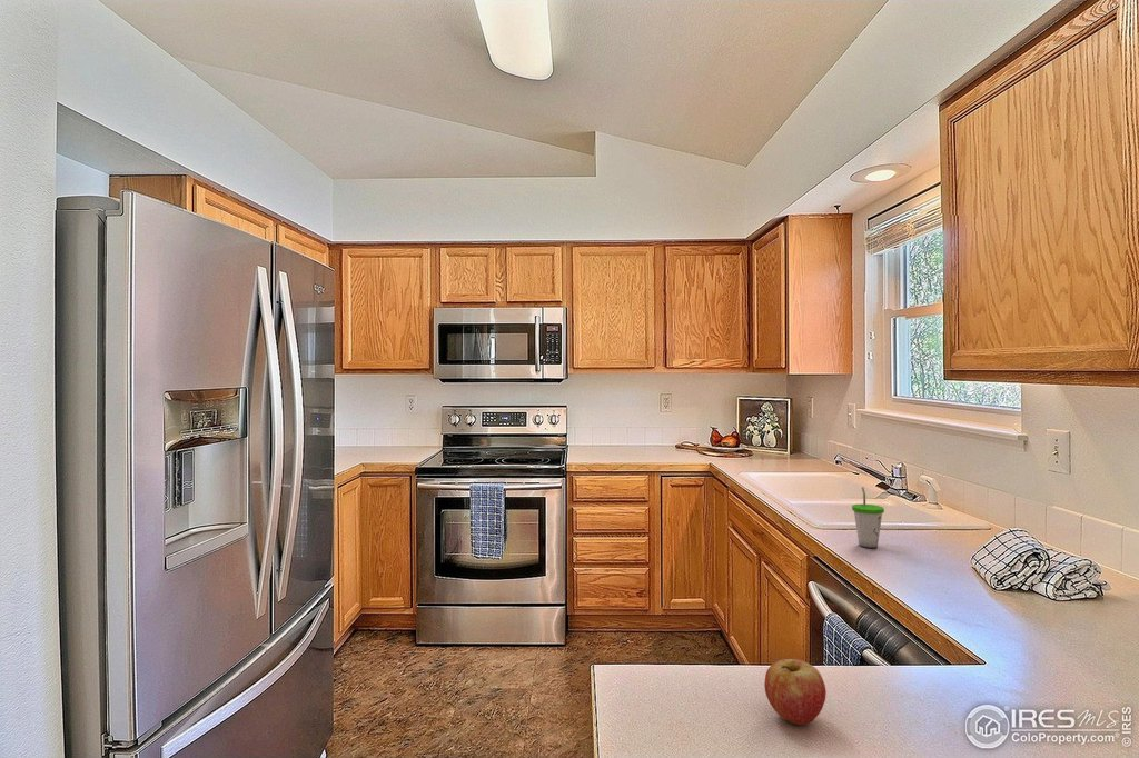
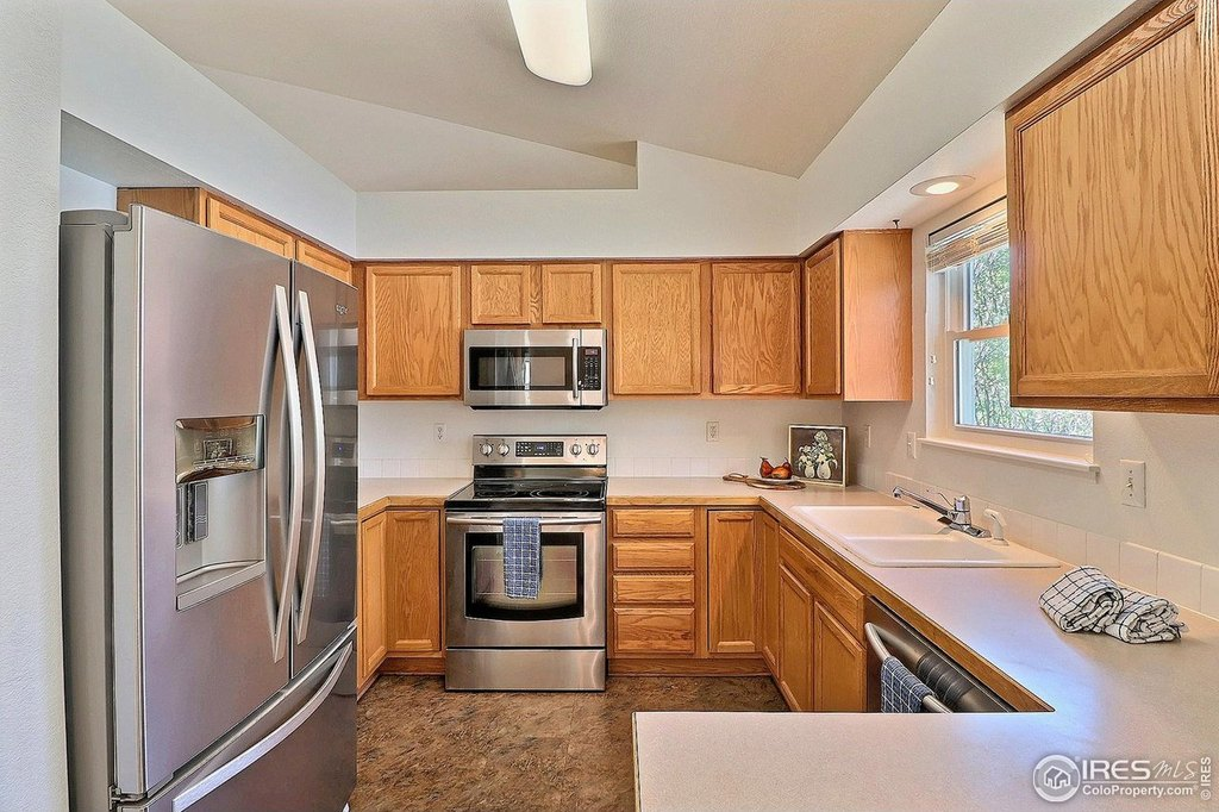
- fruit (794, 689)
- cup (868, 517)
